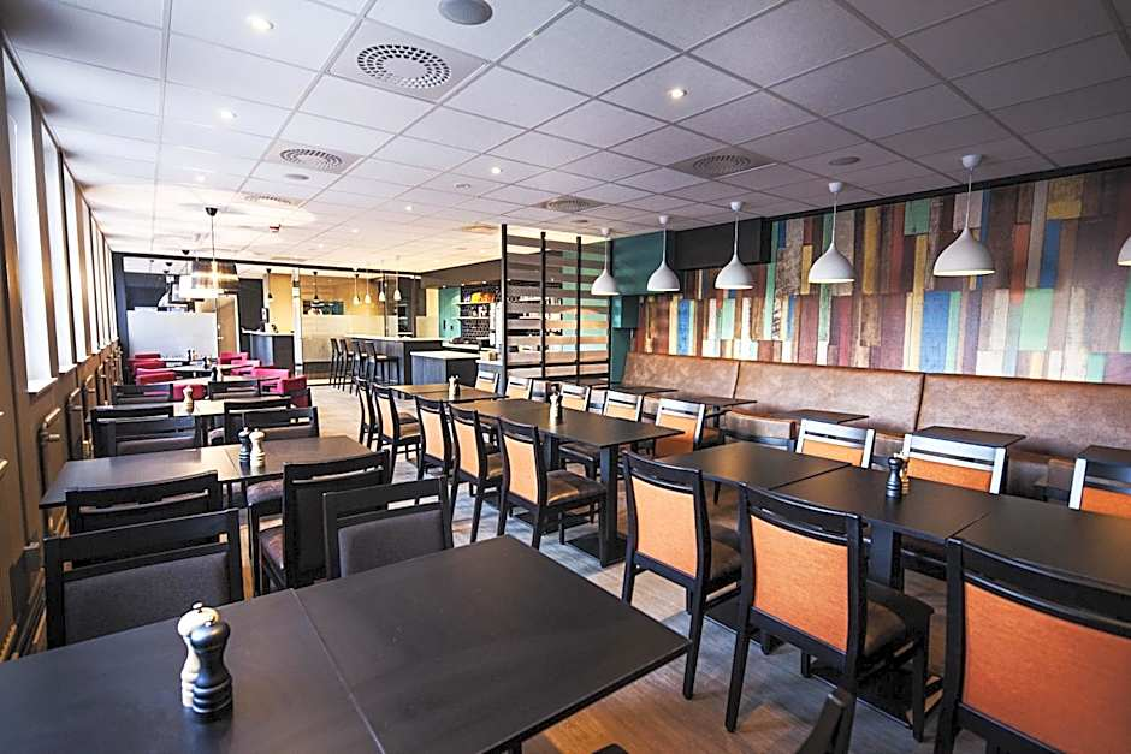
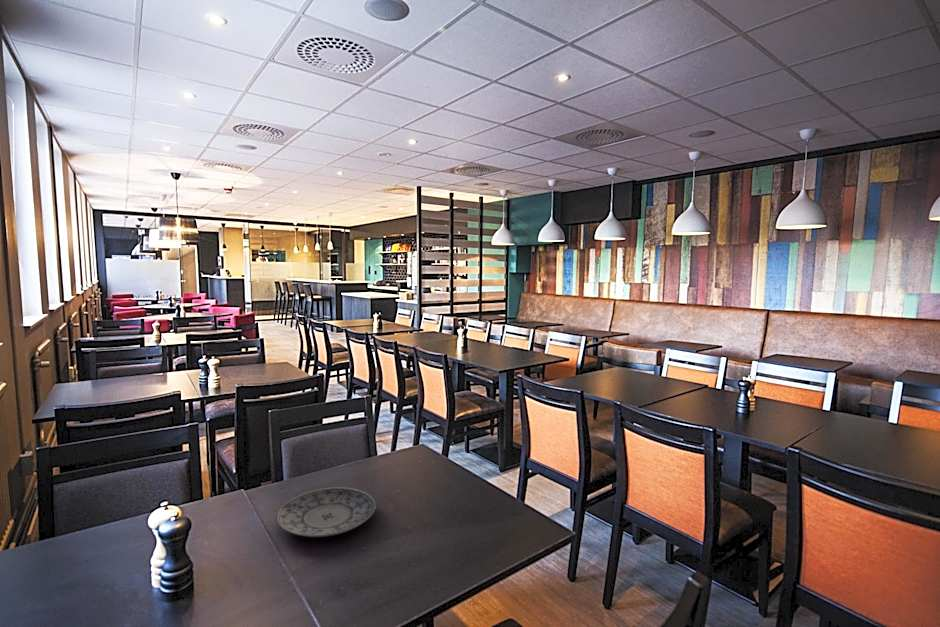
+ plate (327, 513)
